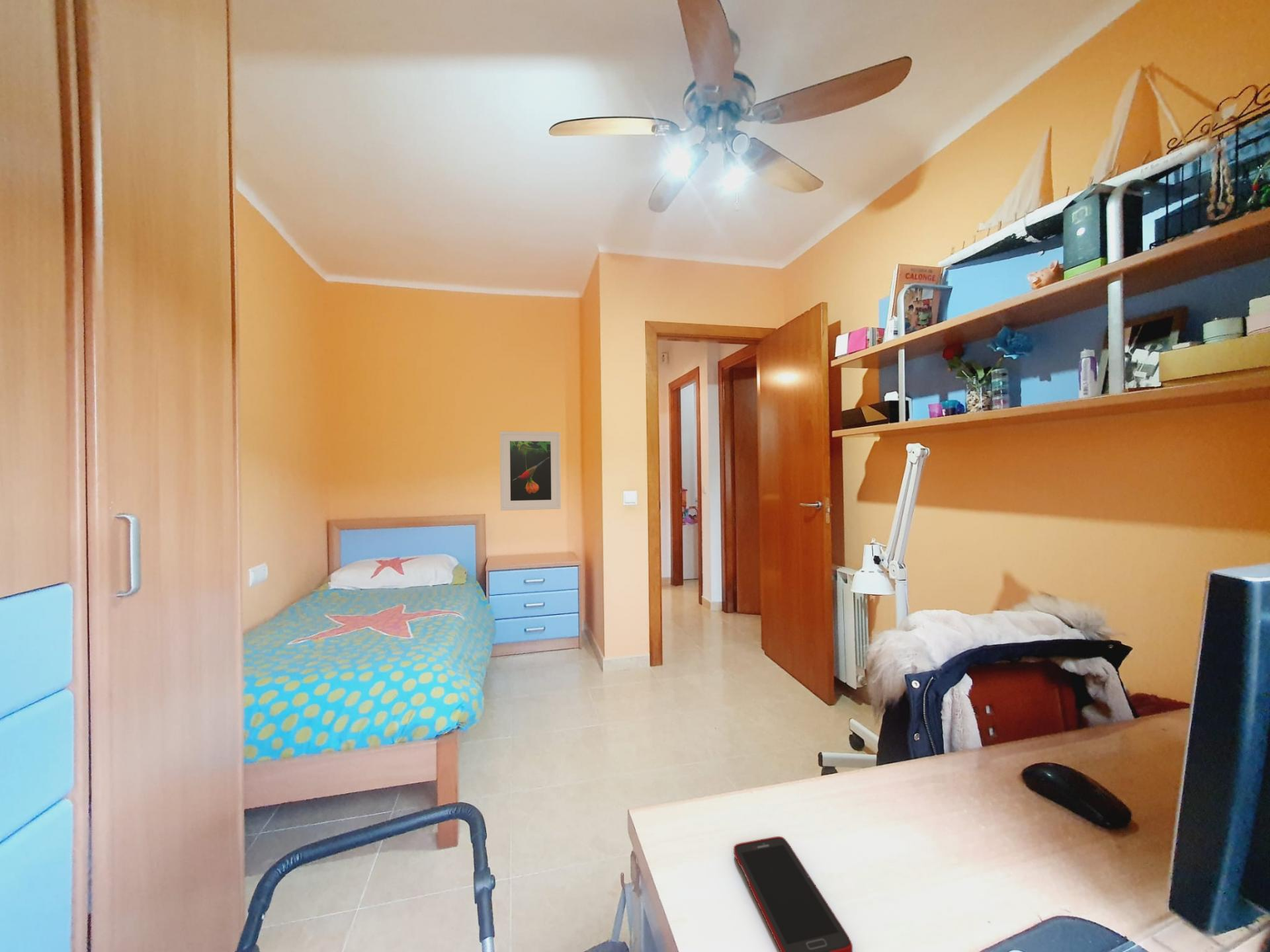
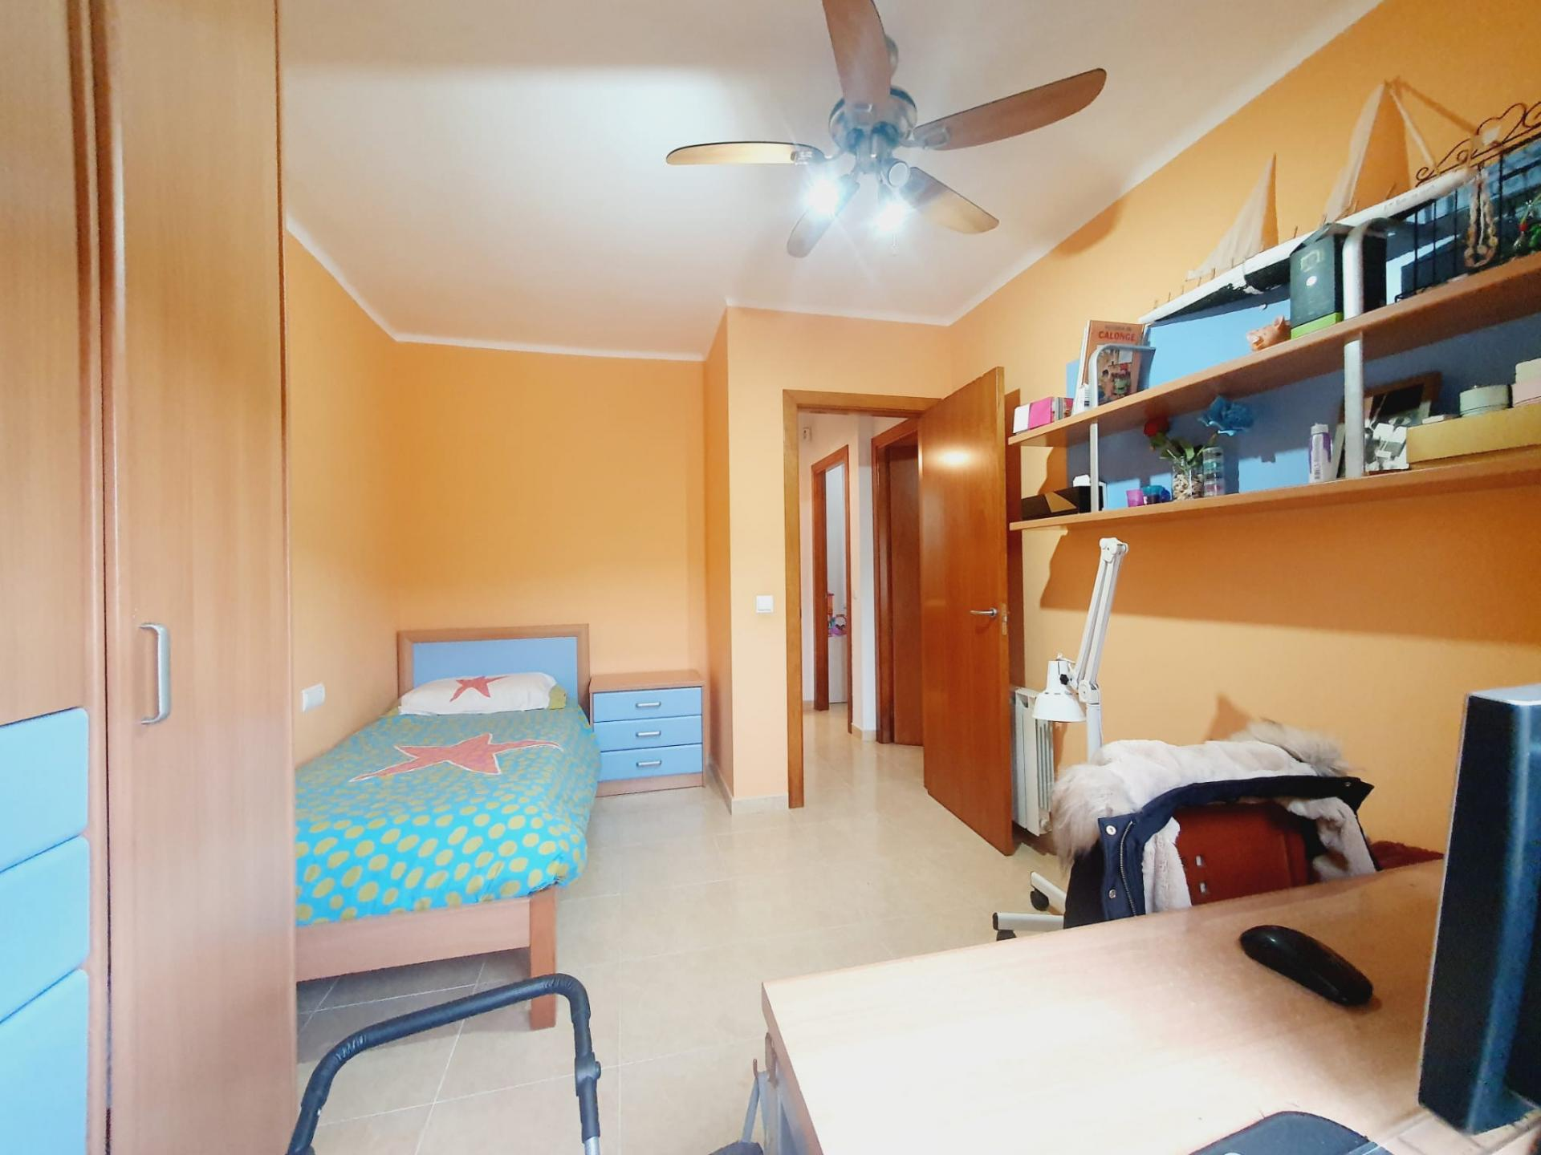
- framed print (530, 471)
- cell phone (786, 893)
